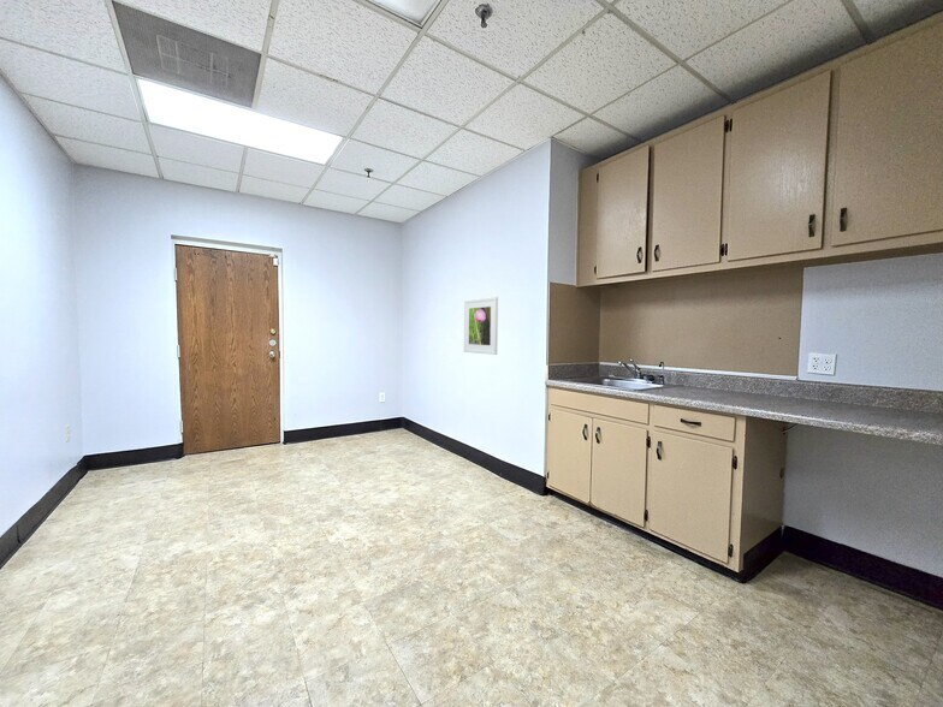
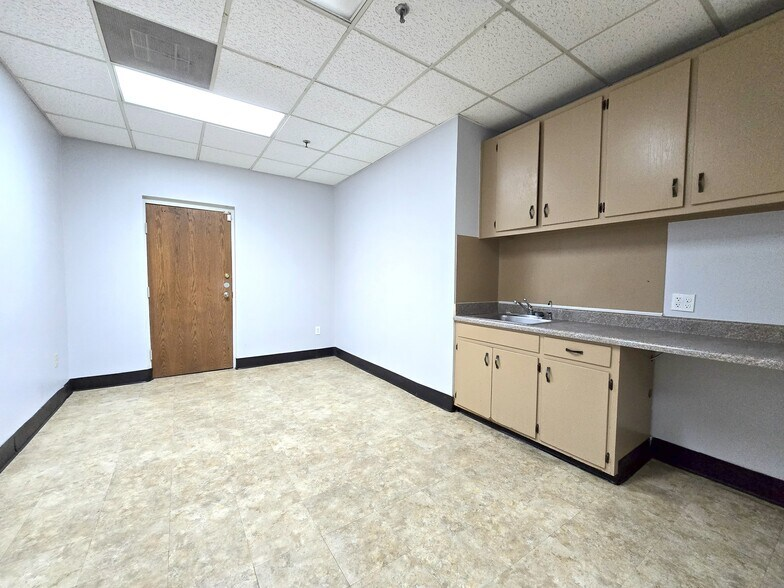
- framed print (479, 326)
